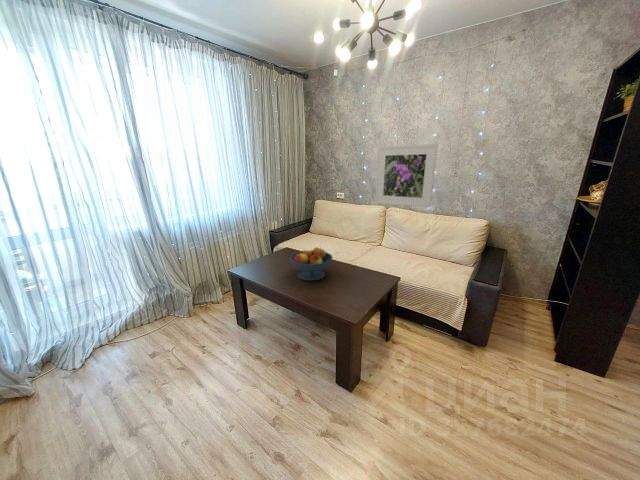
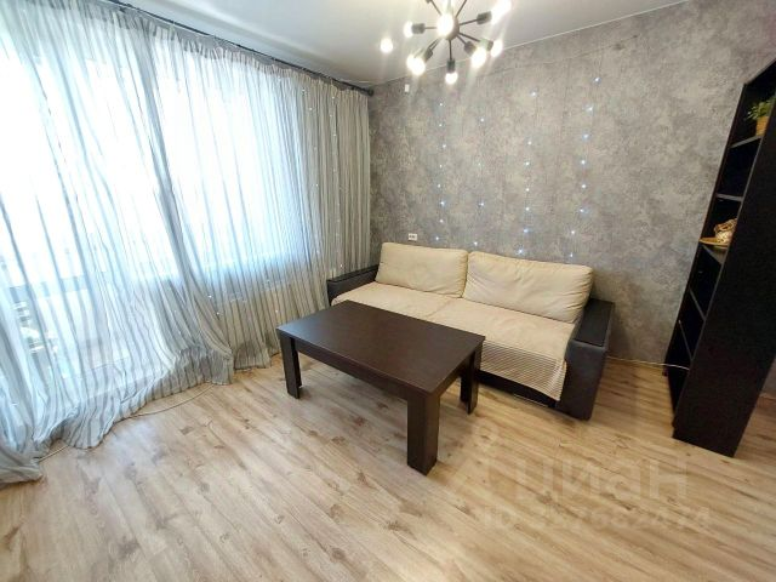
- fruit bowl (311, 262)
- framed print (403, 176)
